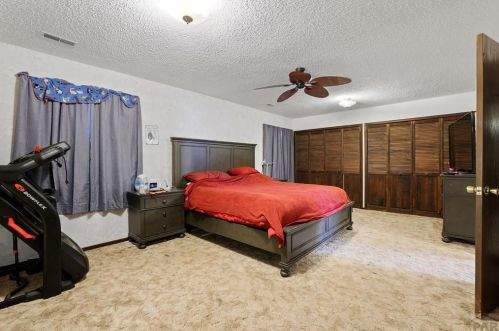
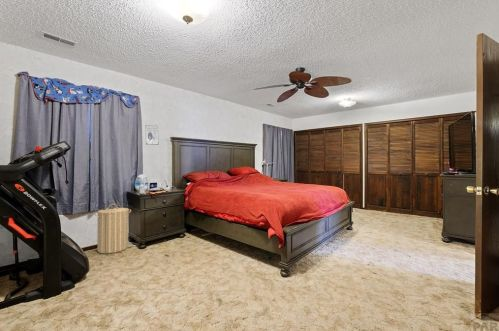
+ laundry hamper (113, 226)
